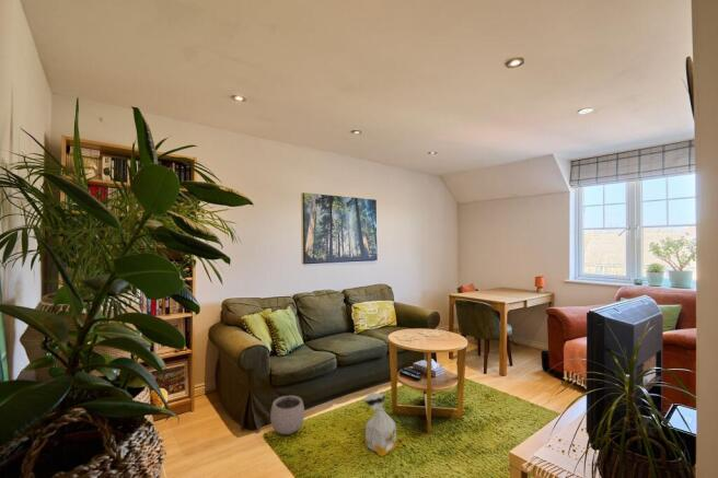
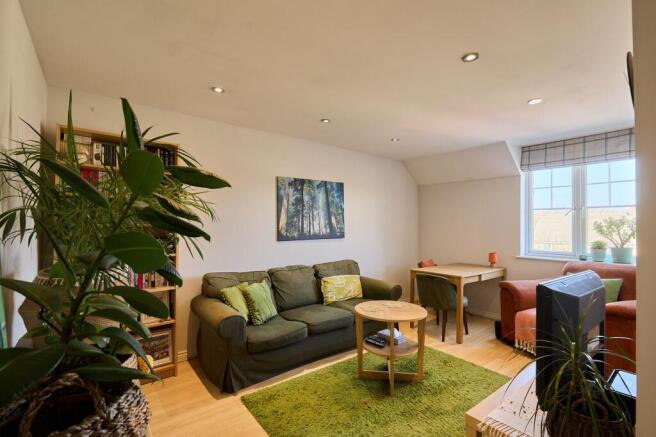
- plant pot (287, 410)
- bag (379, 419)
